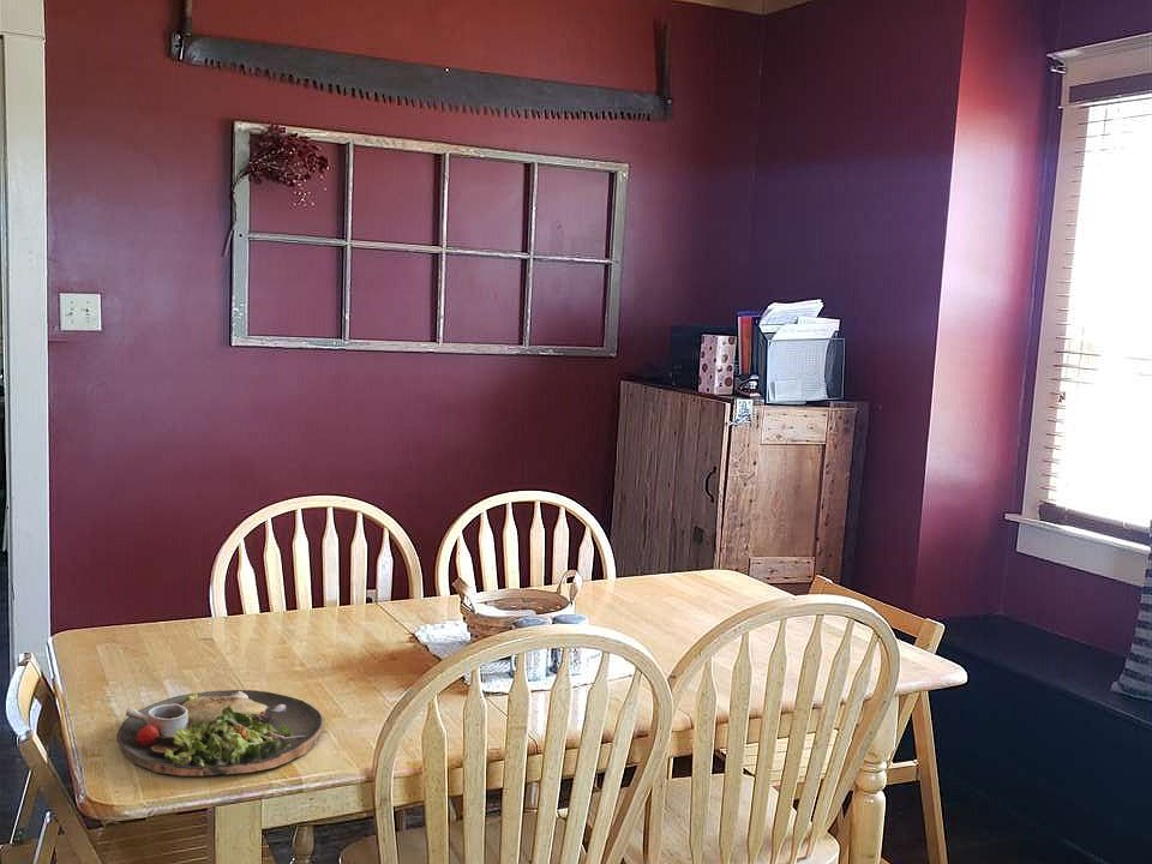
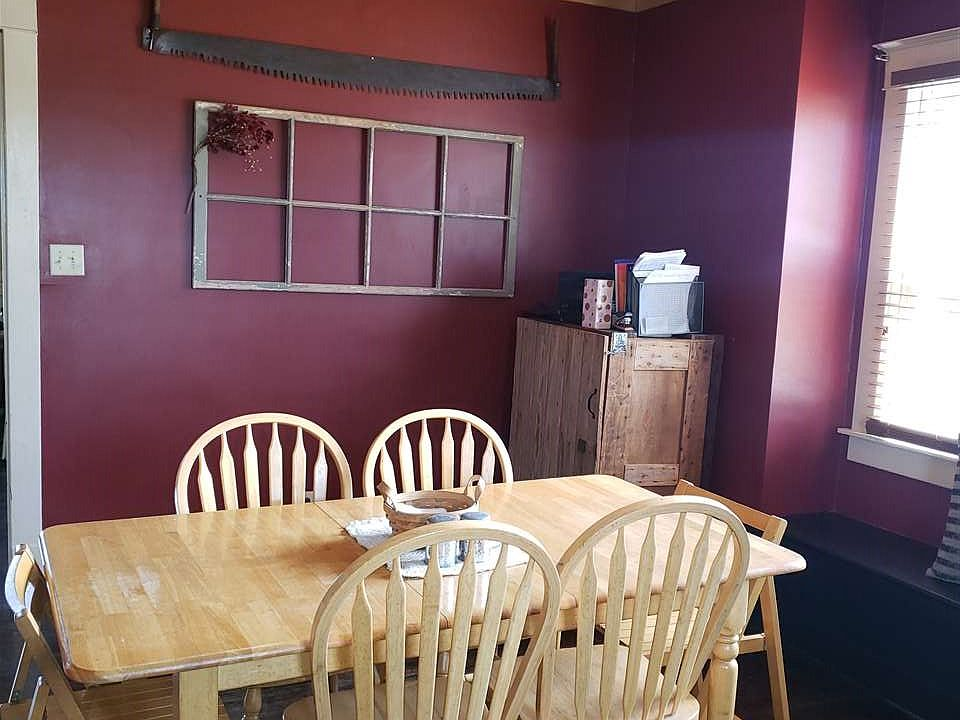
- dinner plate (222, 714)
